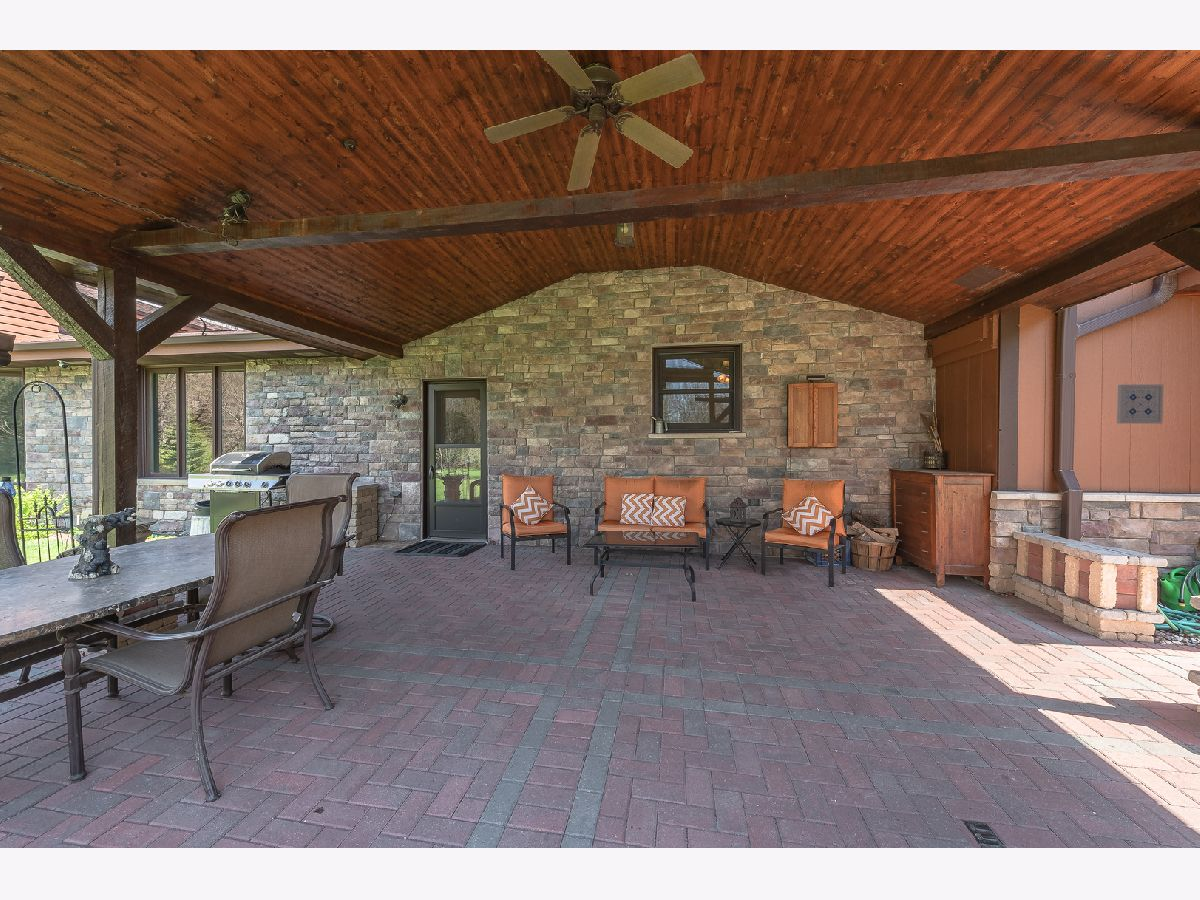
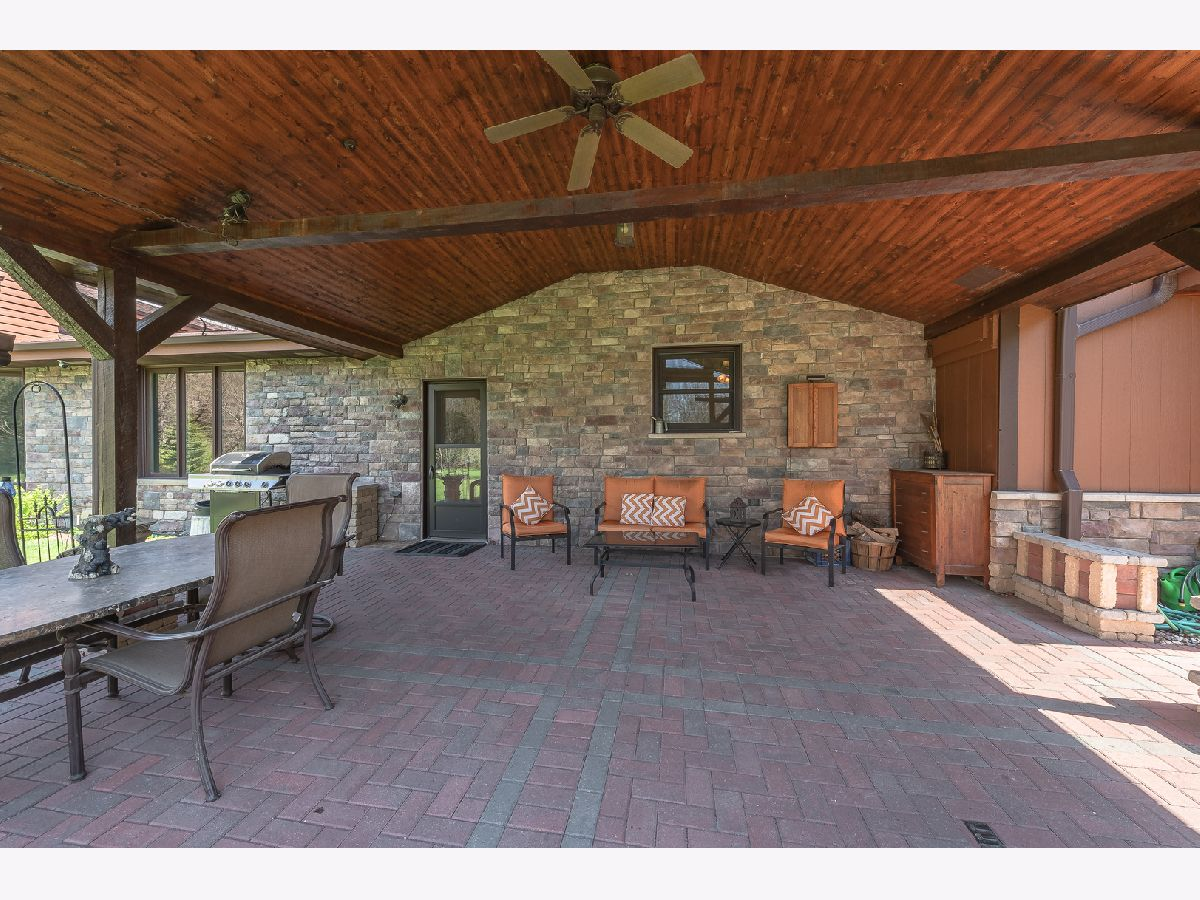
- wall art (1140, 404)
